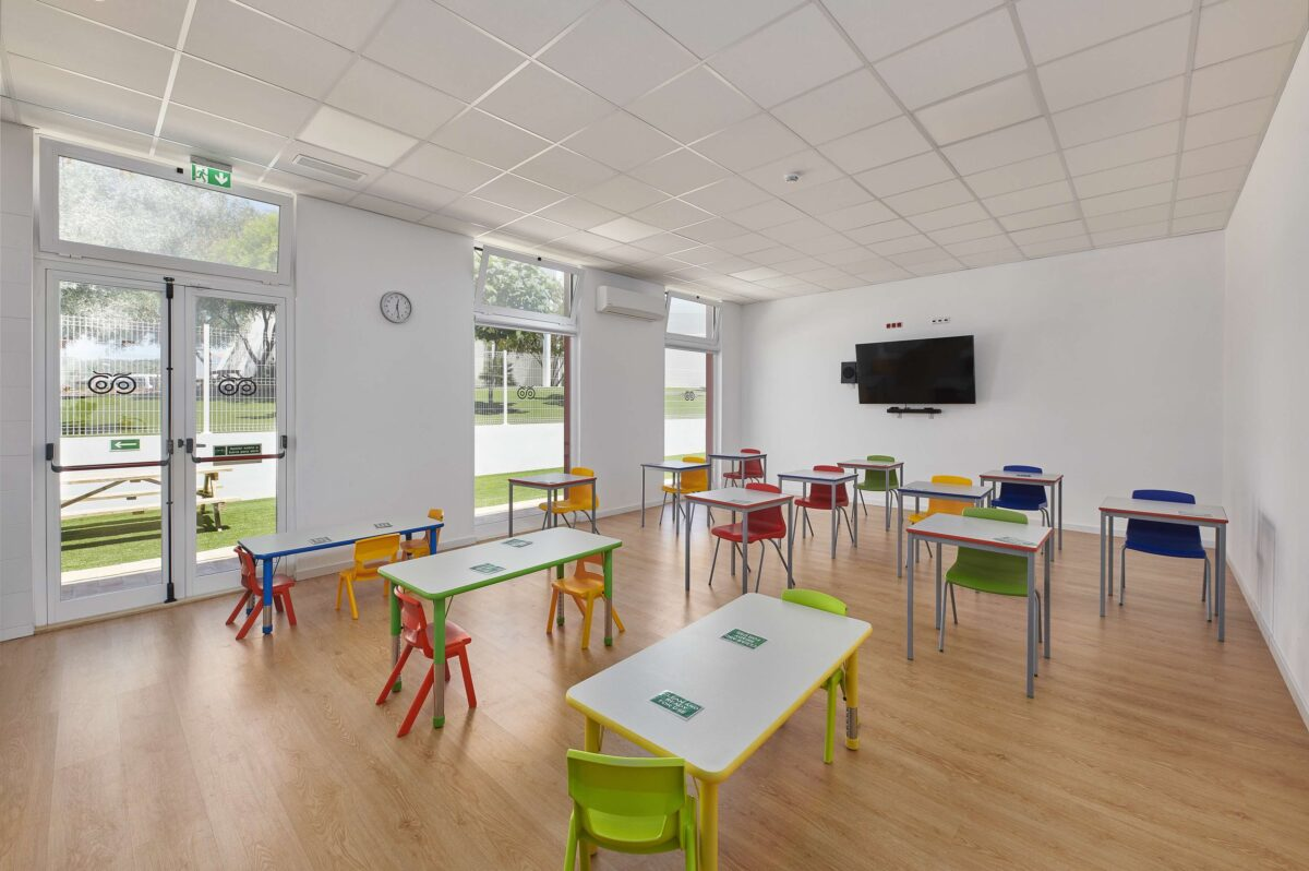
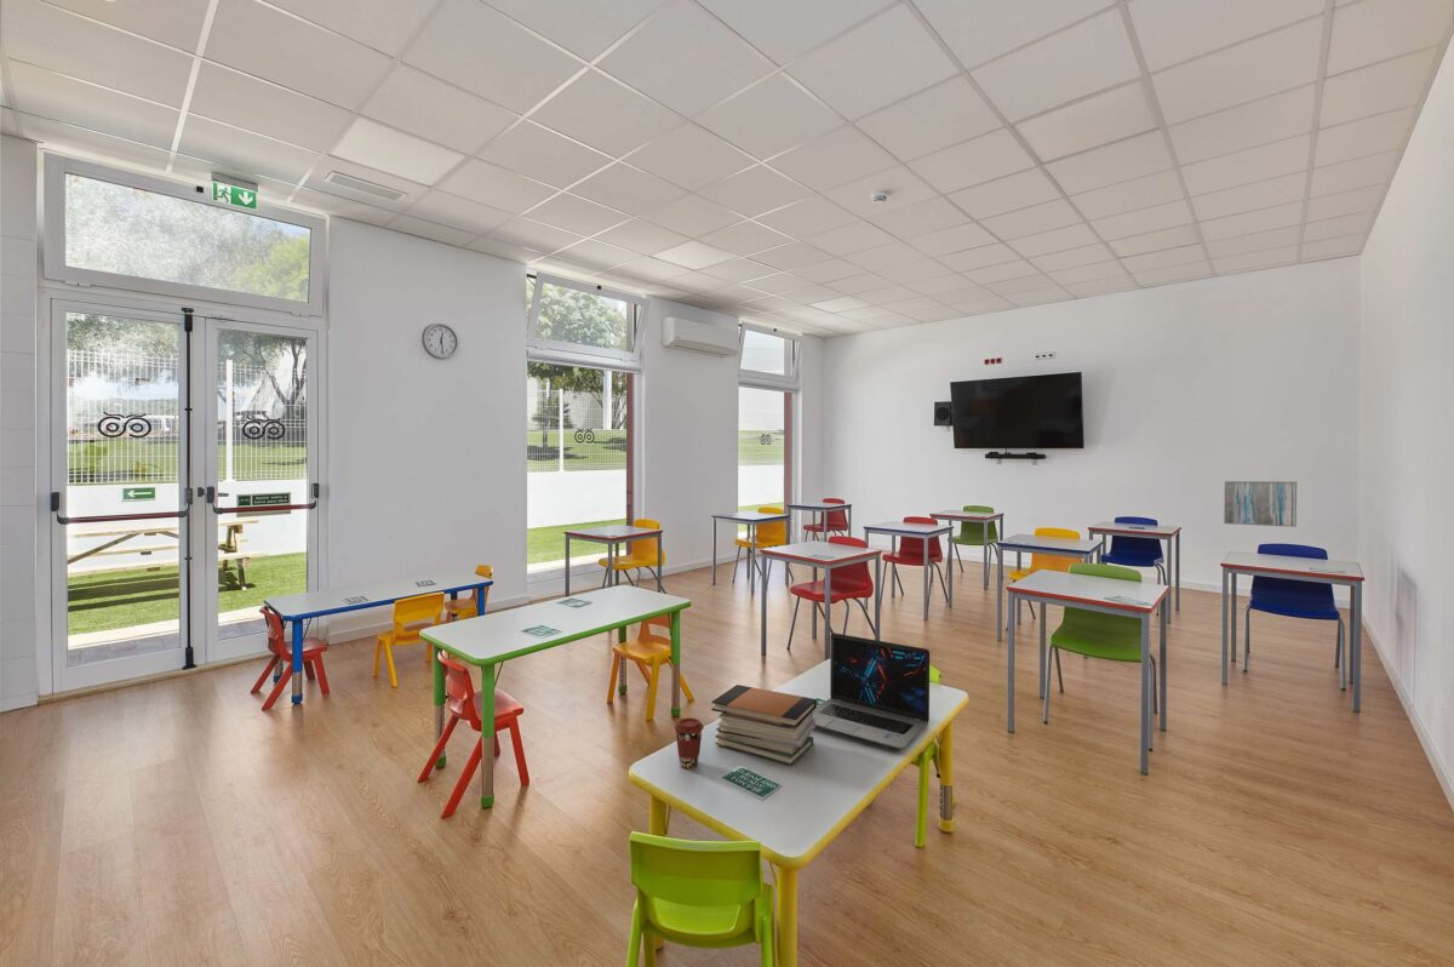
+ wall art (1259, 503)
+ book stack (765, 722)
+ coffee cup (688, 743)
+ laptop (863, 687)
